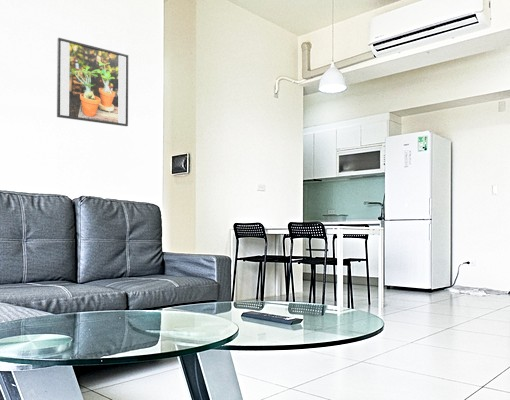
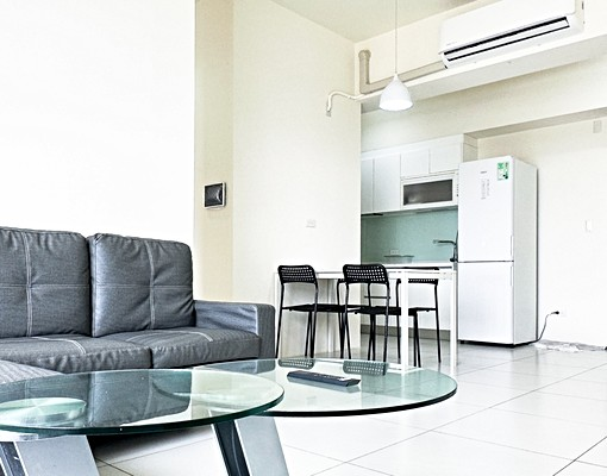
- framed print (94, 84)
